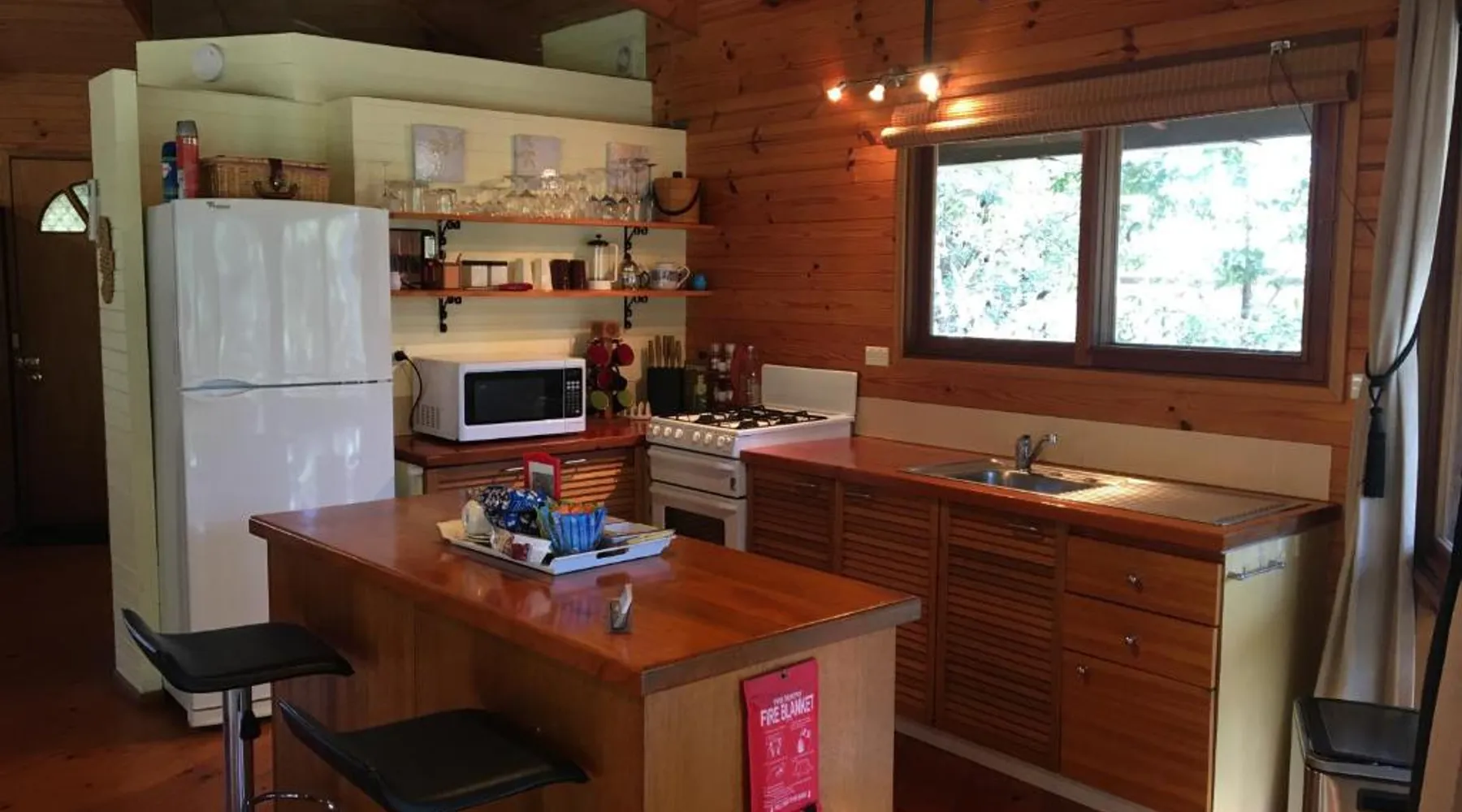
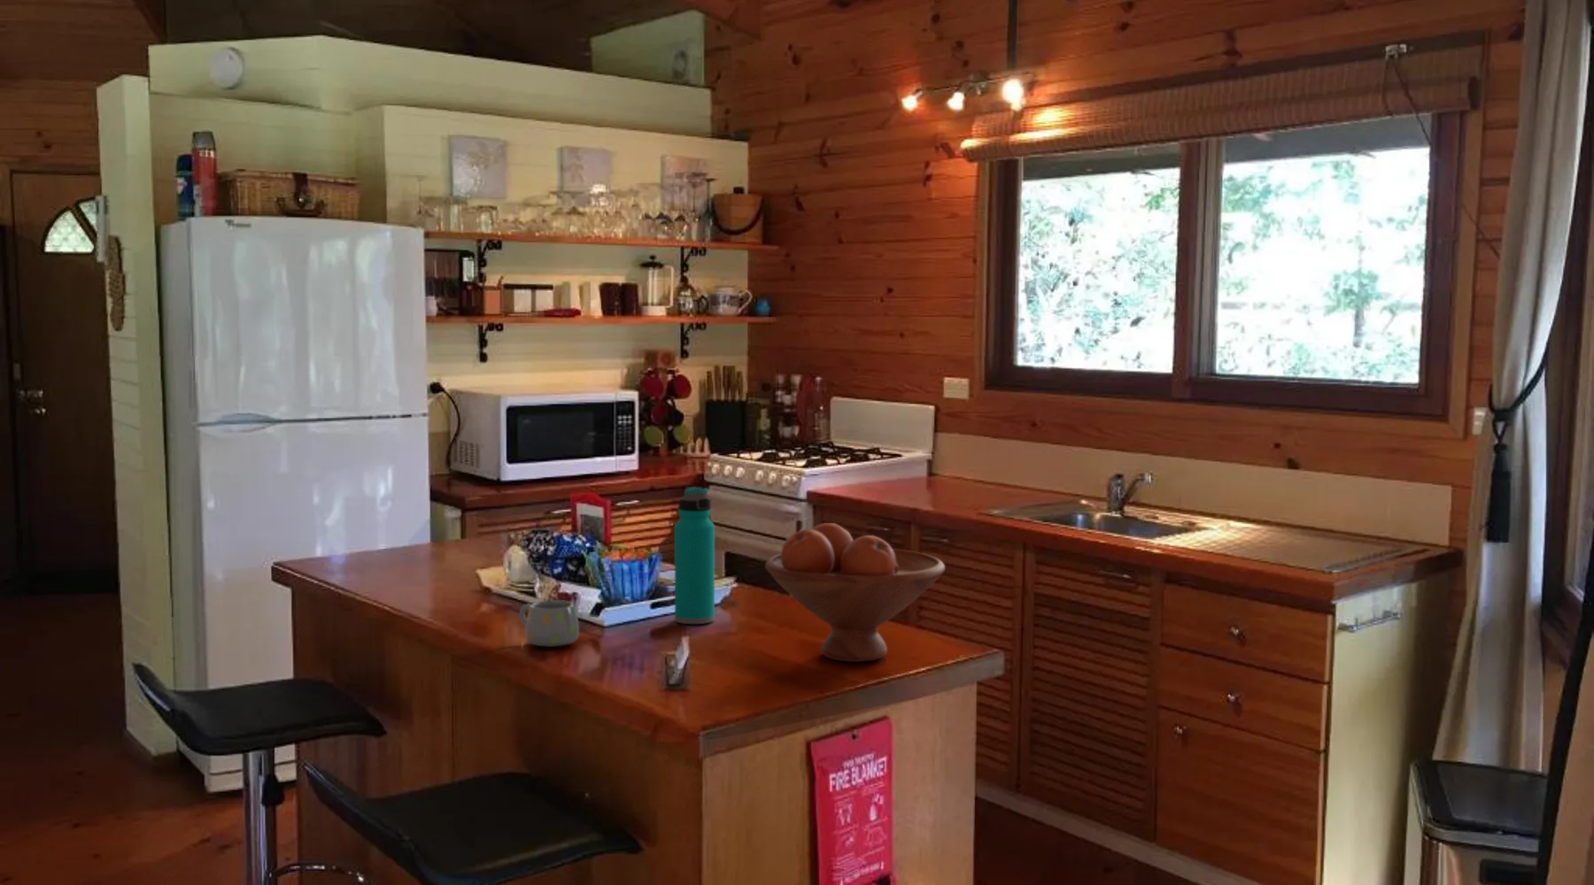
+ fruit bowl (855, 591)
+ mug (545, 623)
+ water bottle (695, 554)
